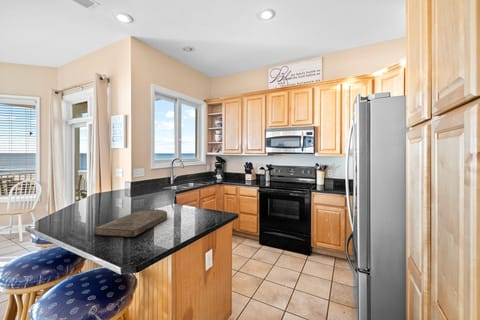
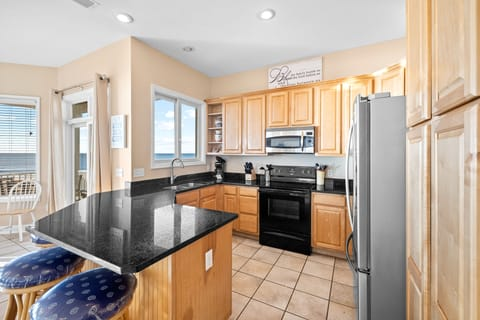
- cutting board (139, 220)
